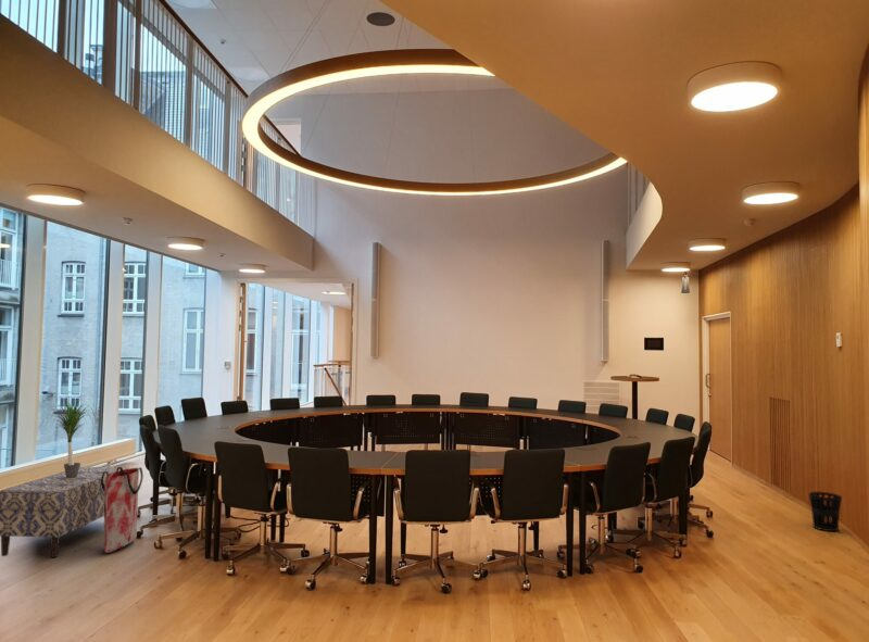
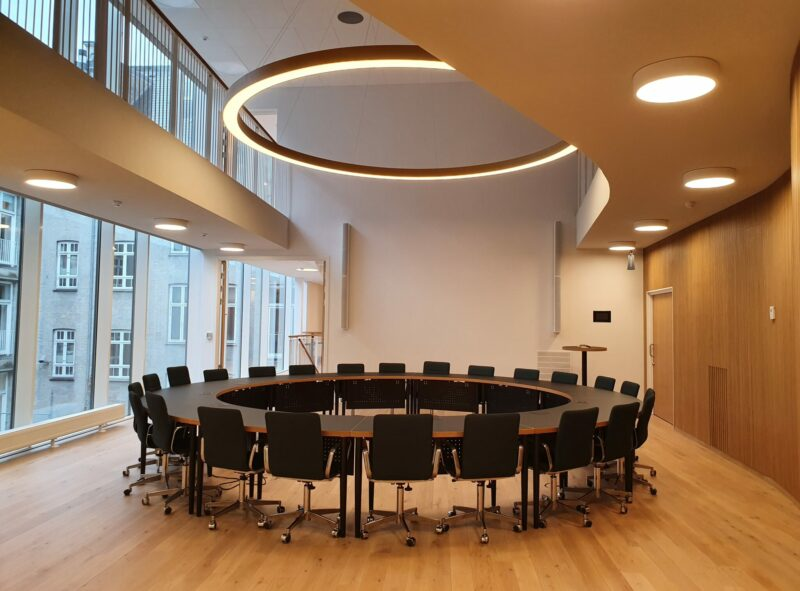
- wastebasket (824, 511)
- bag (121, 508)
- potted plant (70, 433)
- bench (68, 507)
